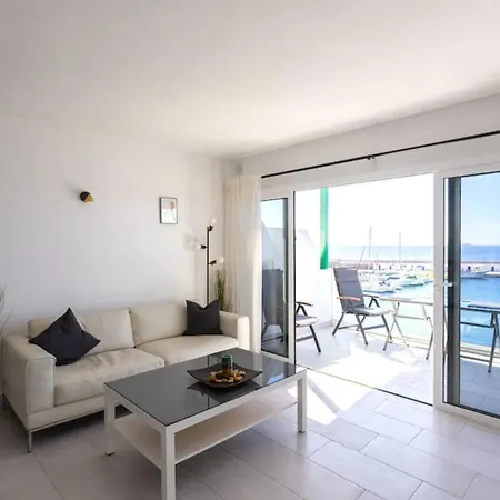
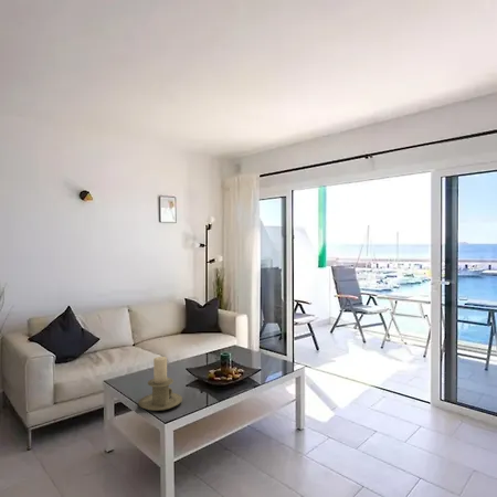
+ candle holder (160, 380)
